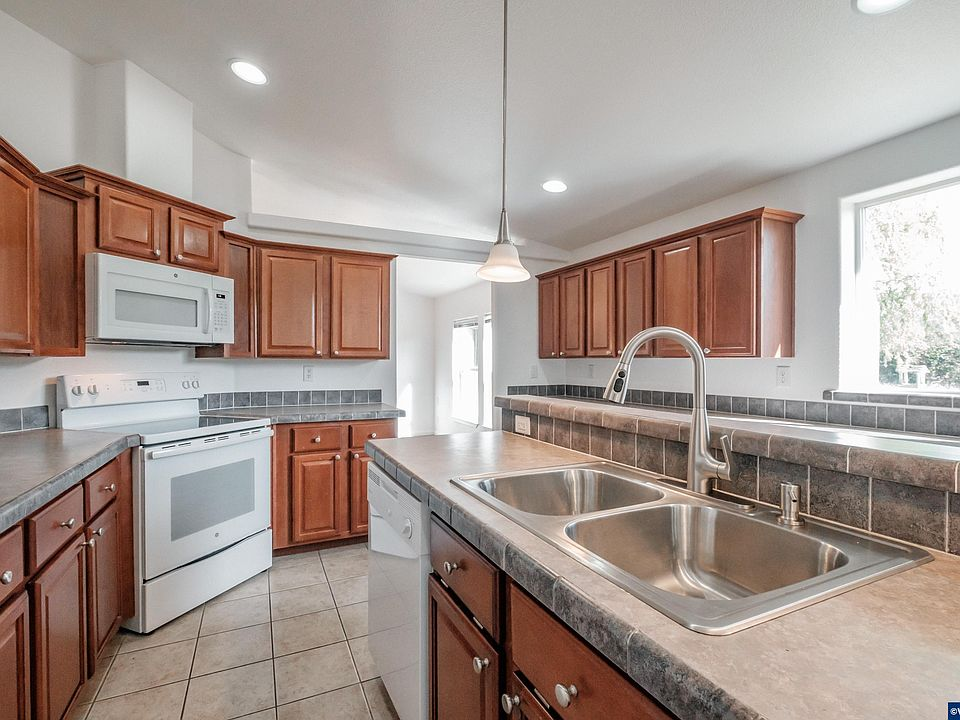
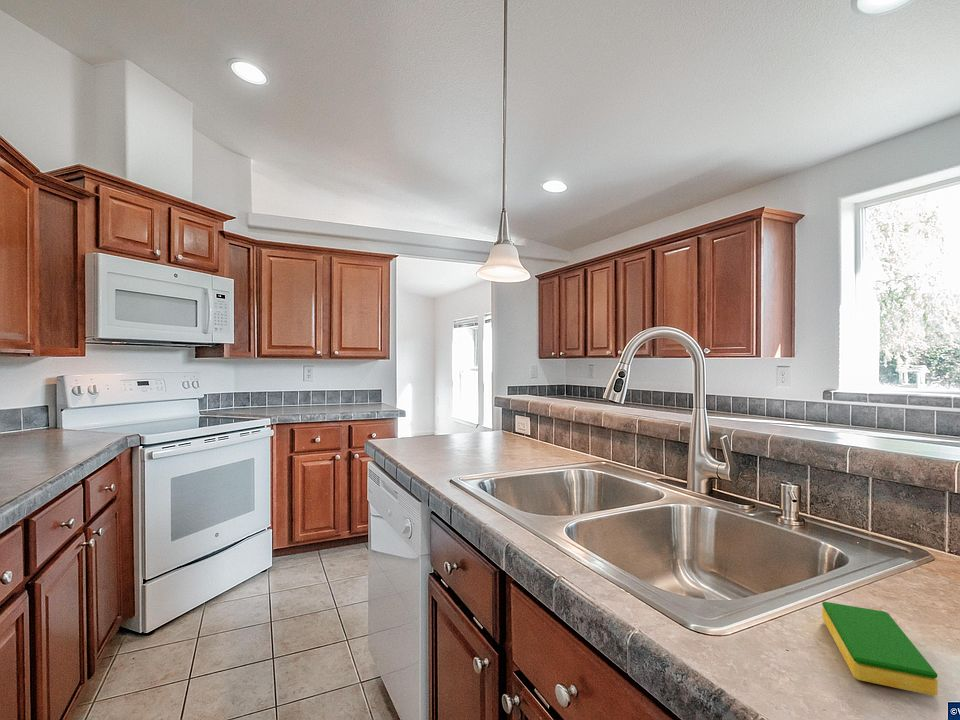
+ dish sponge (872, 642)
